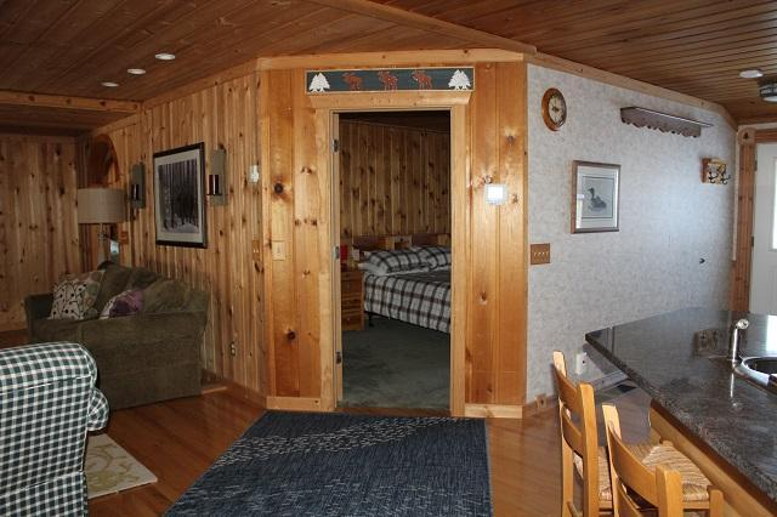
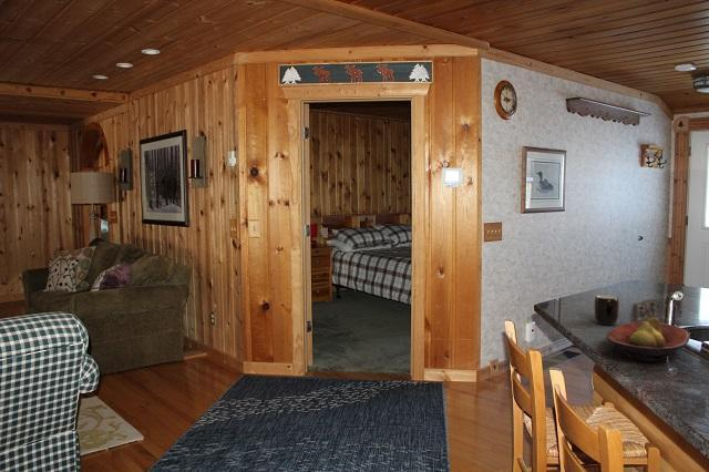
+ fruit bowl (647, 336)
+ mug (605, 309)
